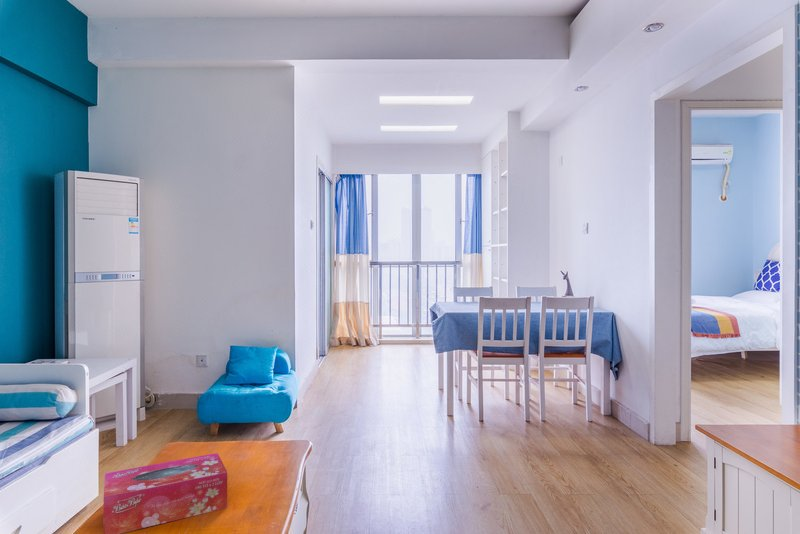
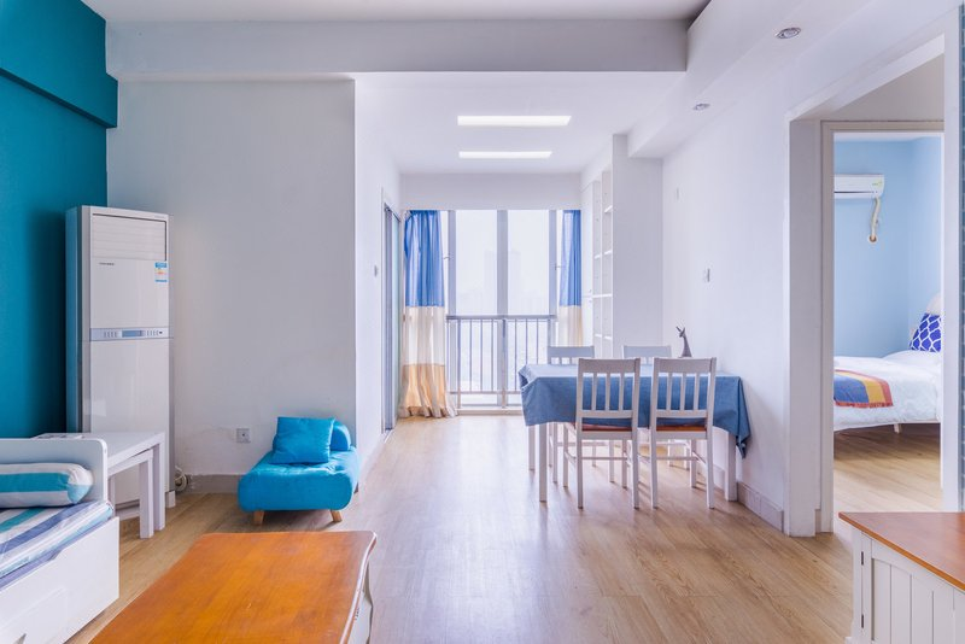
- tissue box (166, 490)
